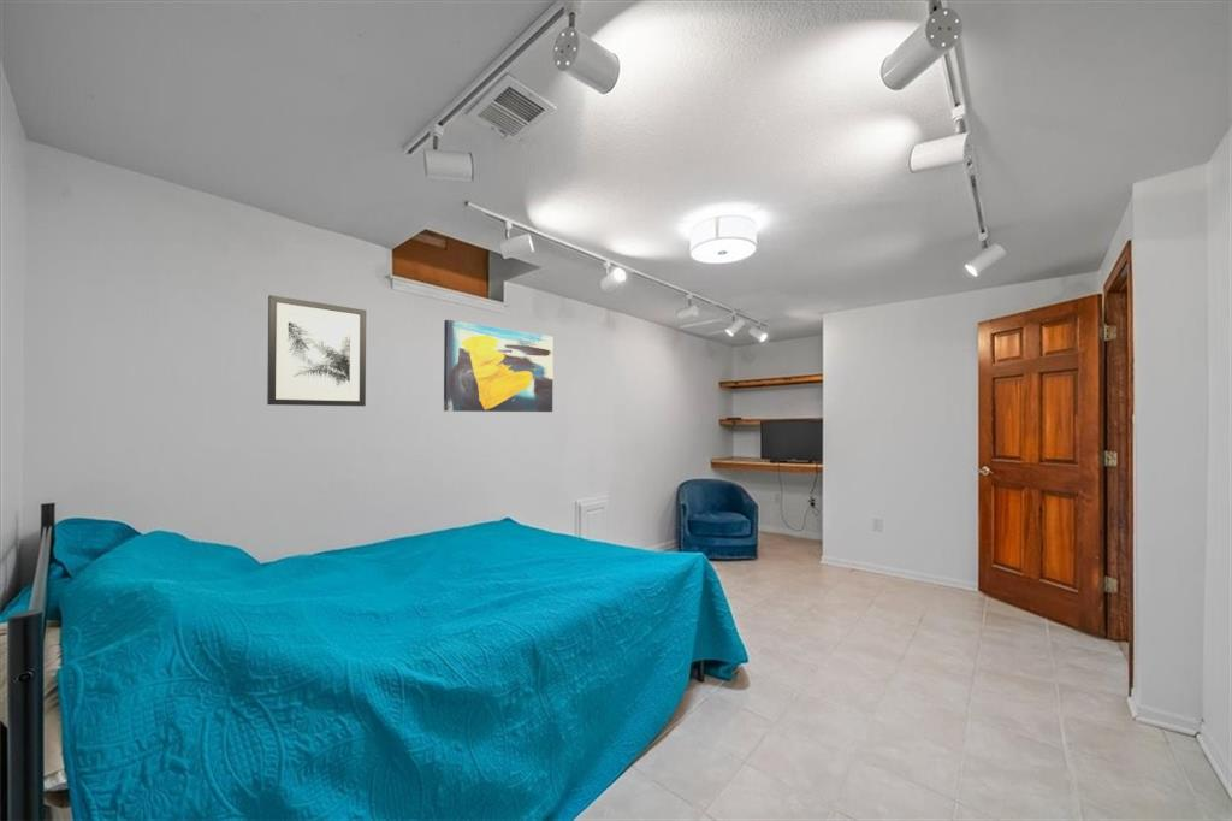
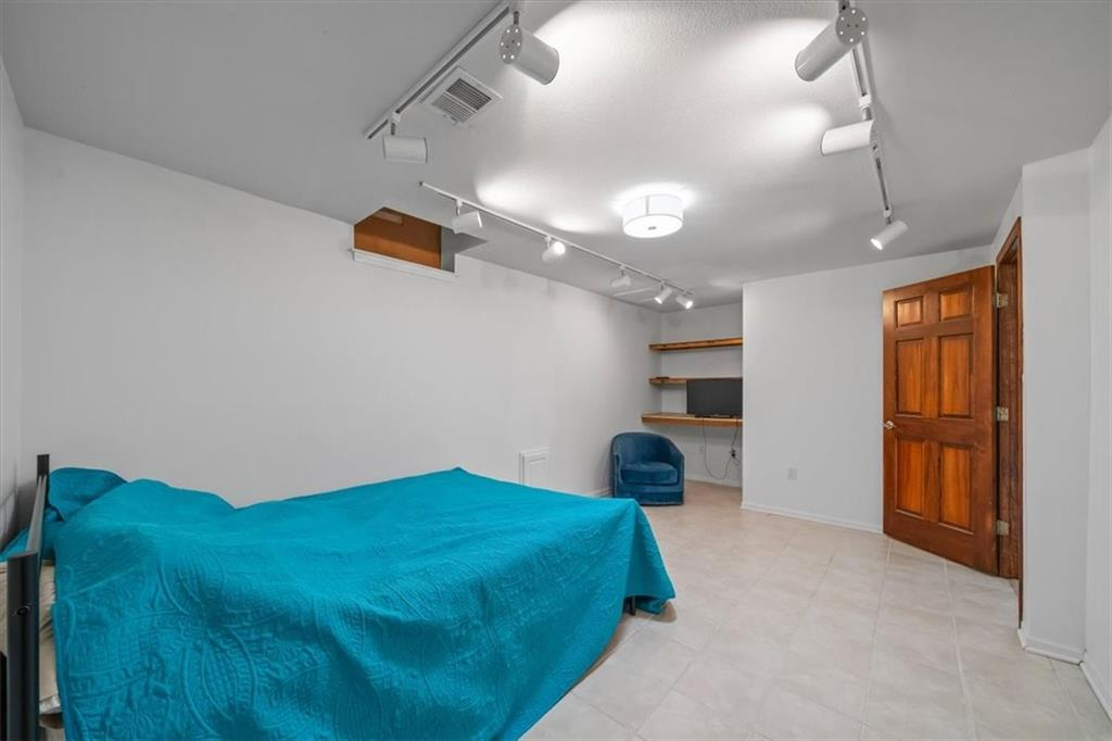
- wall art (319, 354)
- wall art (503, 370)
